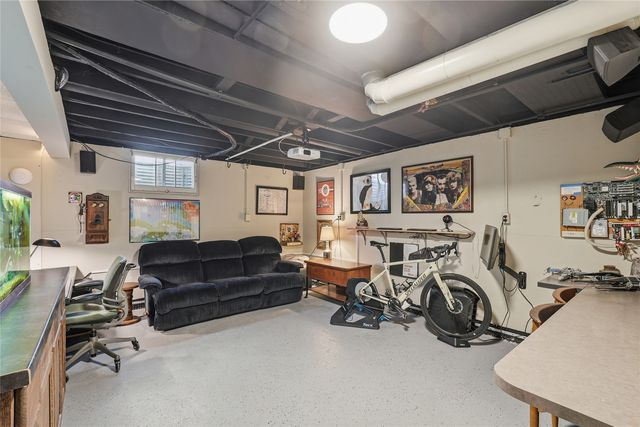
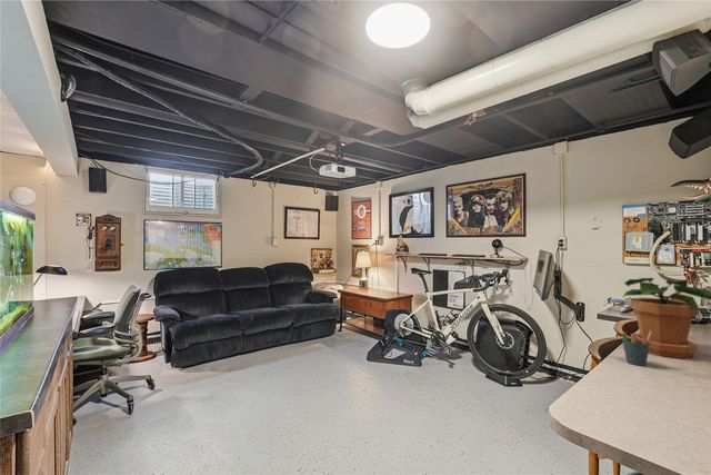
+ potted plant (670, 316)
+ pen holder (635, 346)
